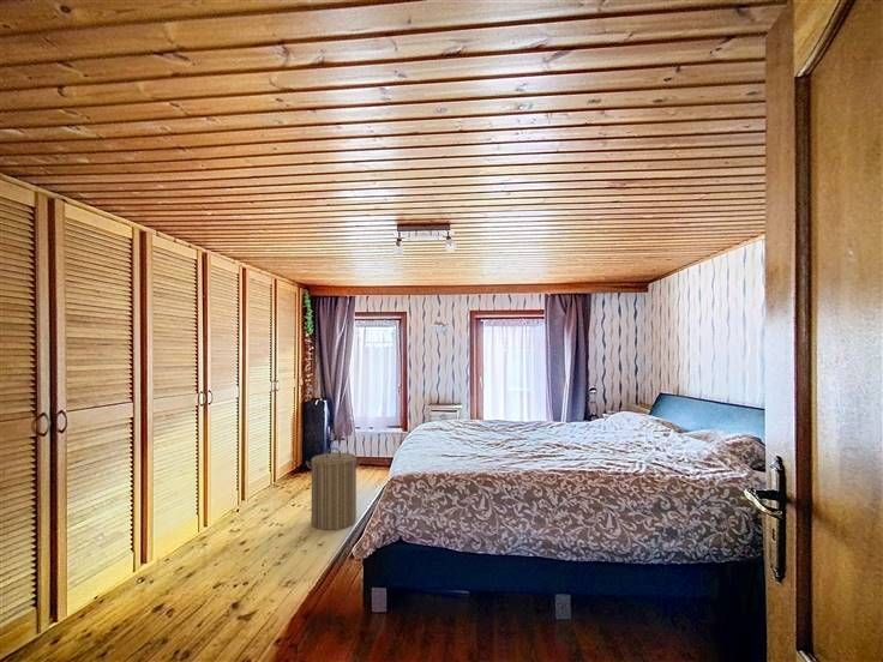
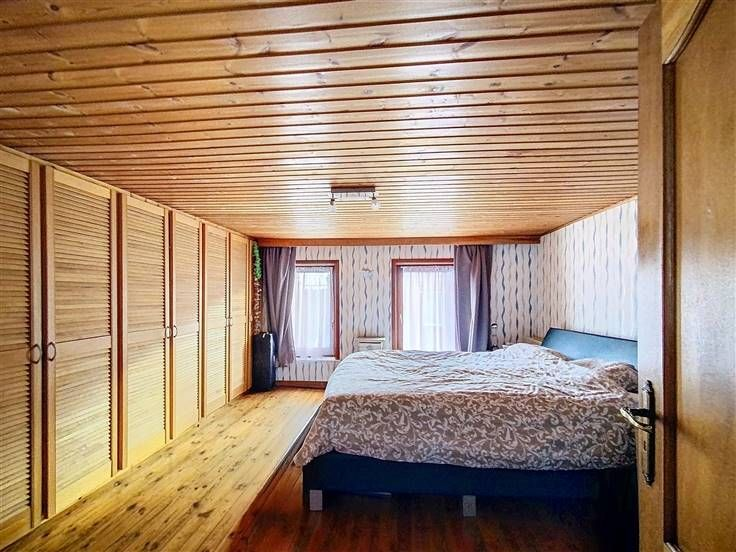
- laundry hamper (334, 485)
